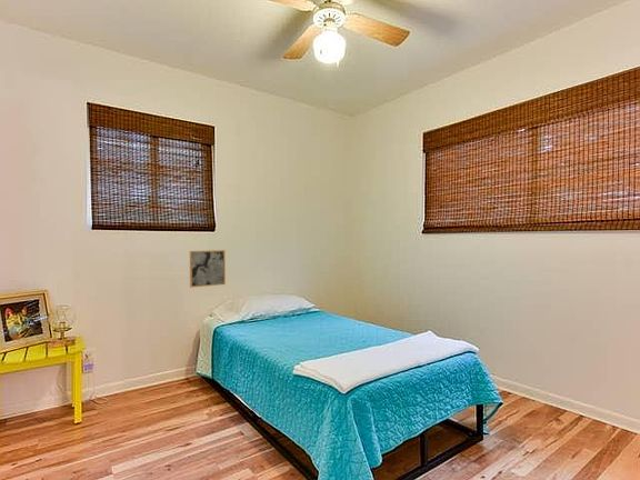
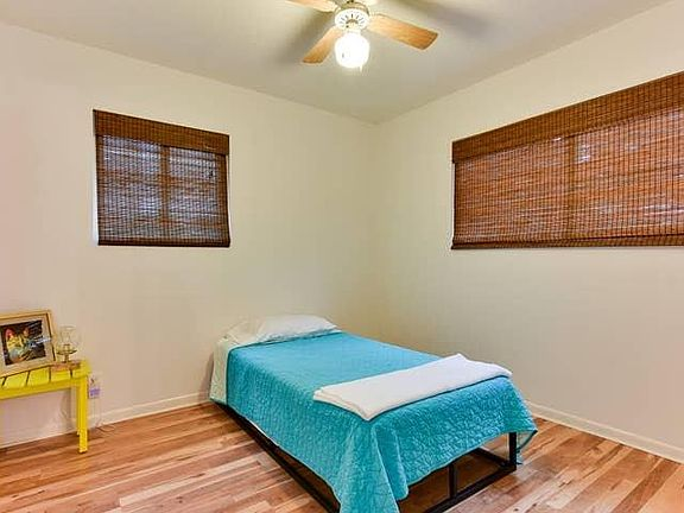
- wall art (208, 268)
